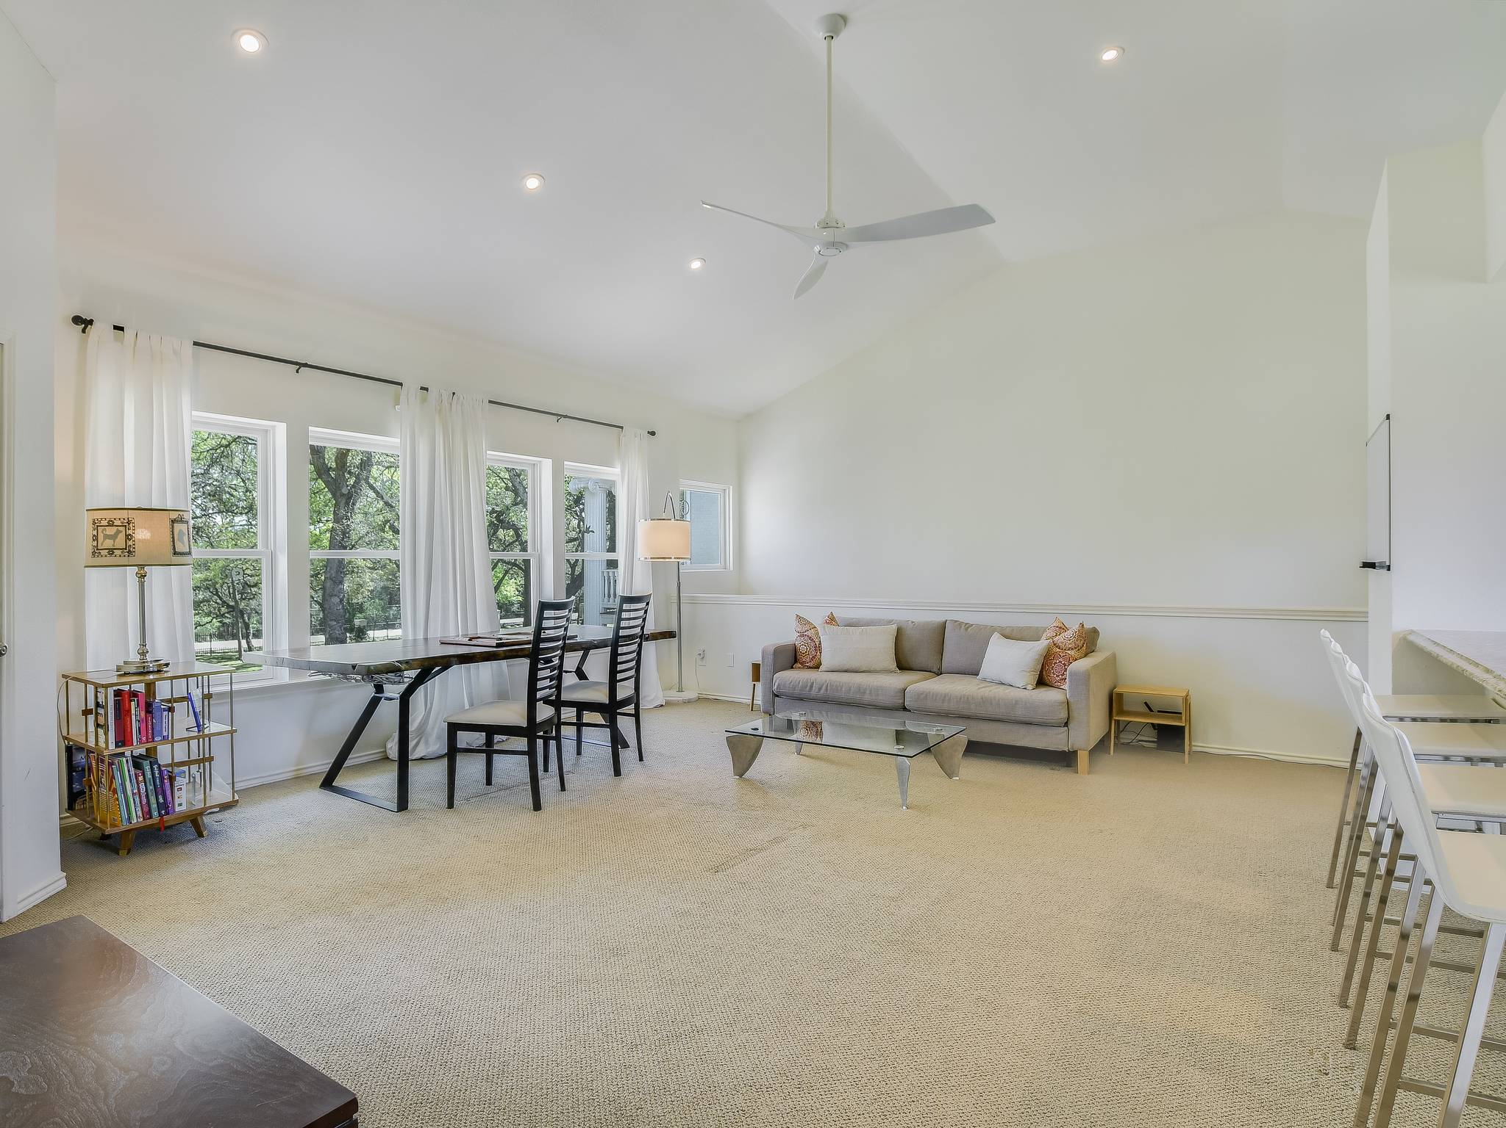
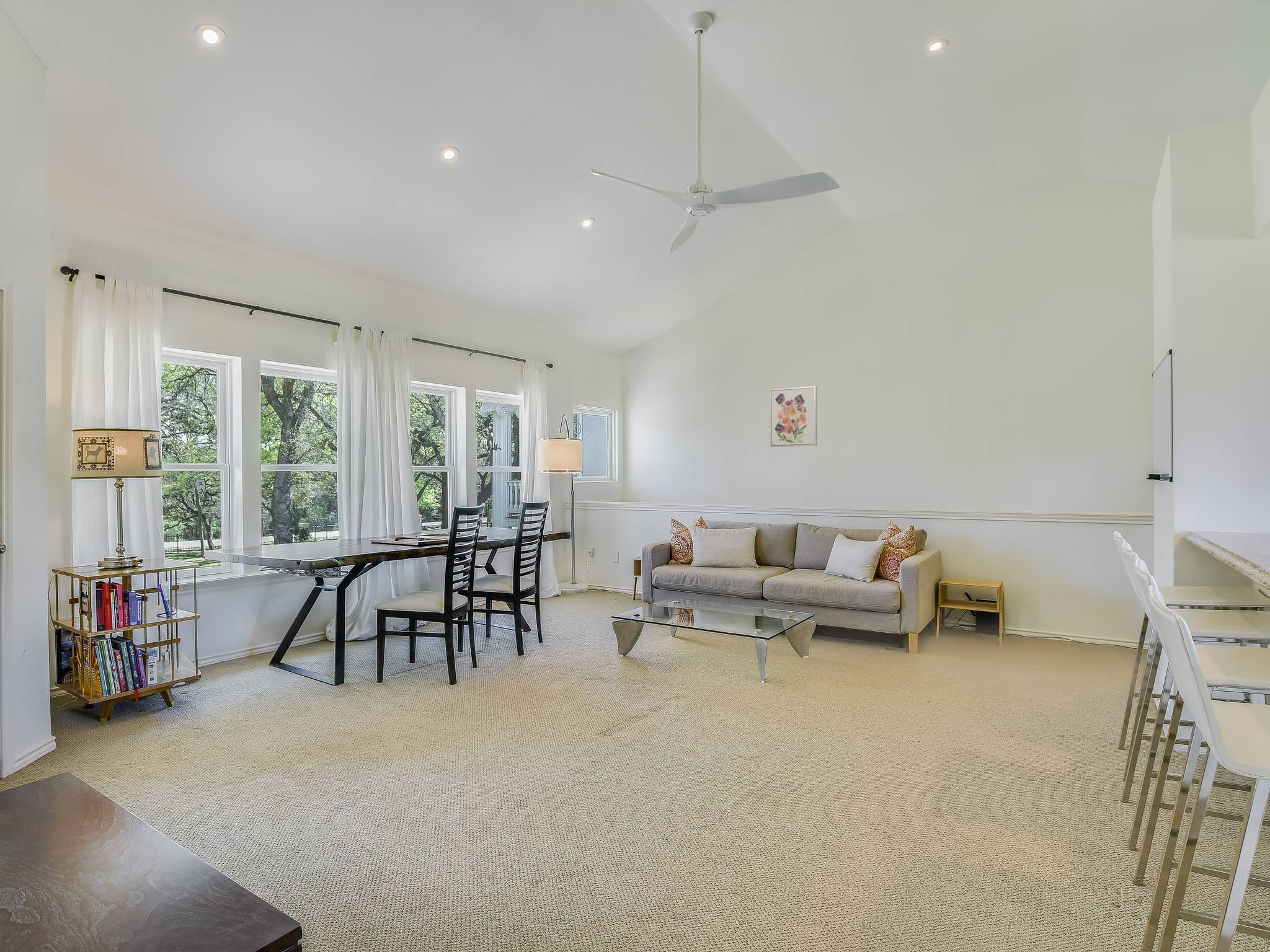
+ wall art (793, 417)
